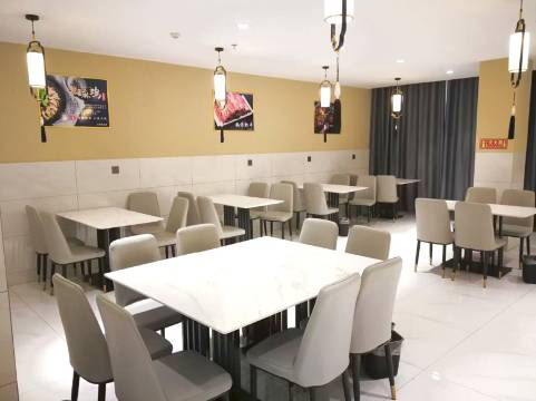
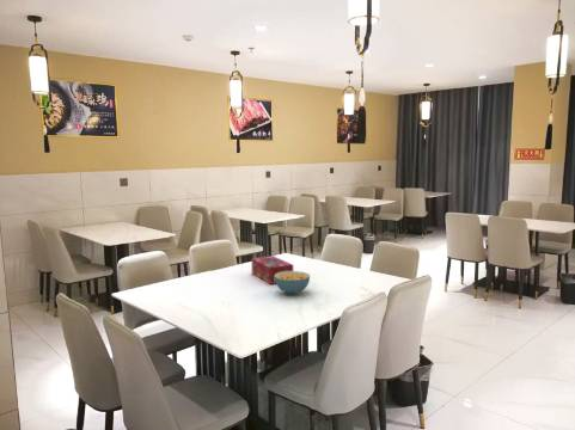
+ tissue box (271, 269)
+ cereal bowl (292, 283)
